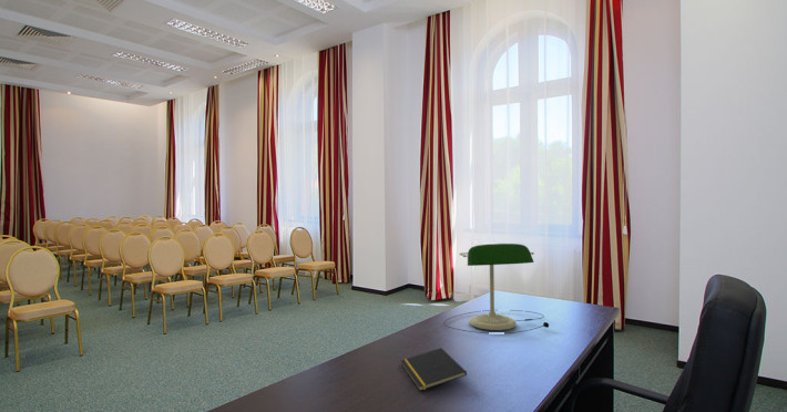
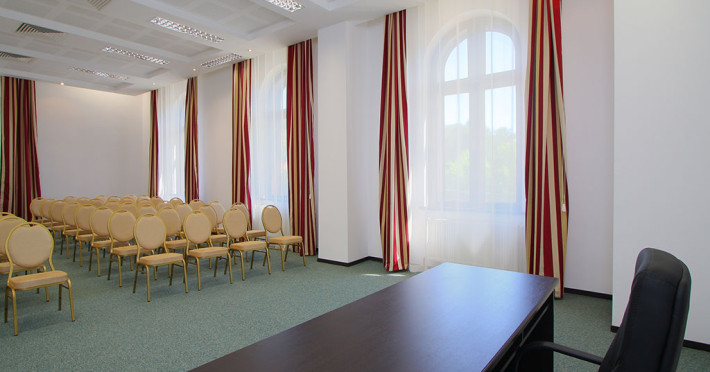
- desk lamp (493, 282)
- notepad (431, 367)
